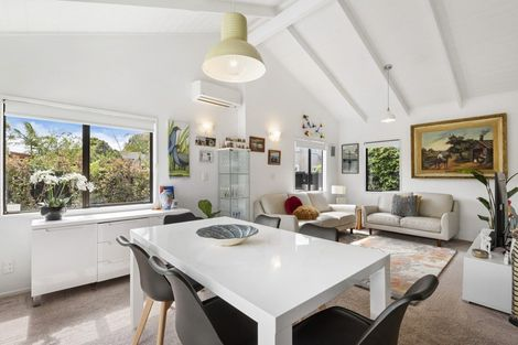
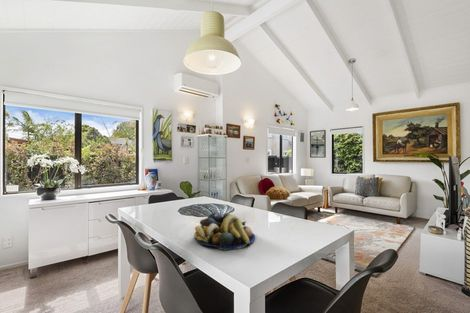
+ fruit bowl (225, 226)
